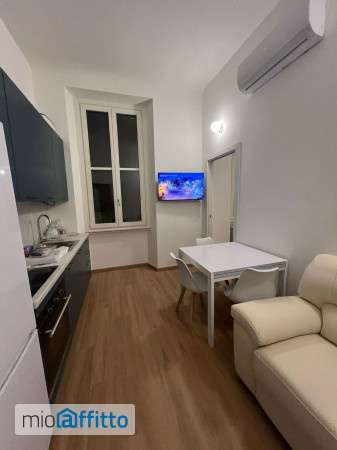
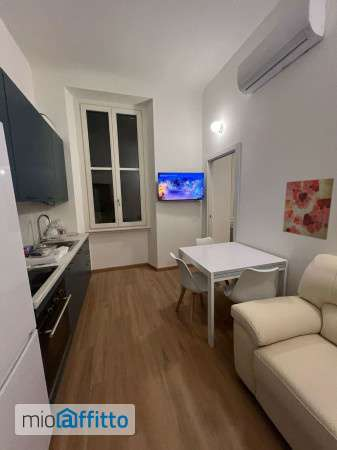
+ wall art (305, 208)
